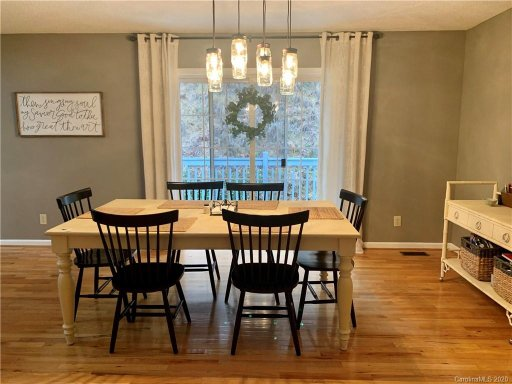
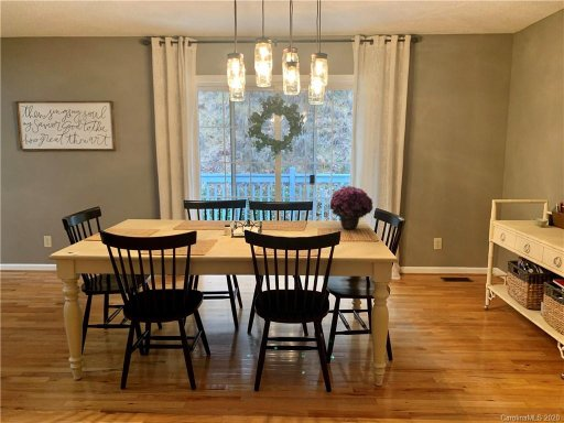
+ flower (351, 207)
